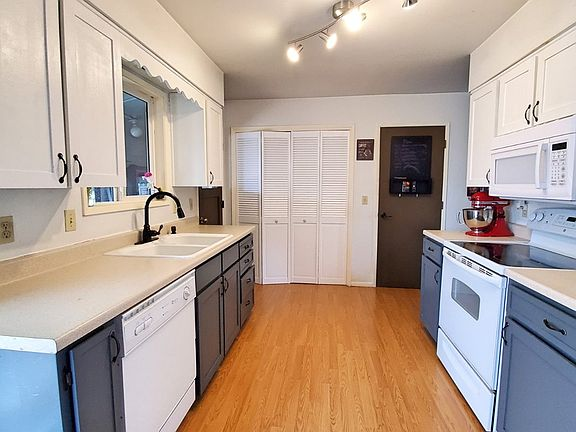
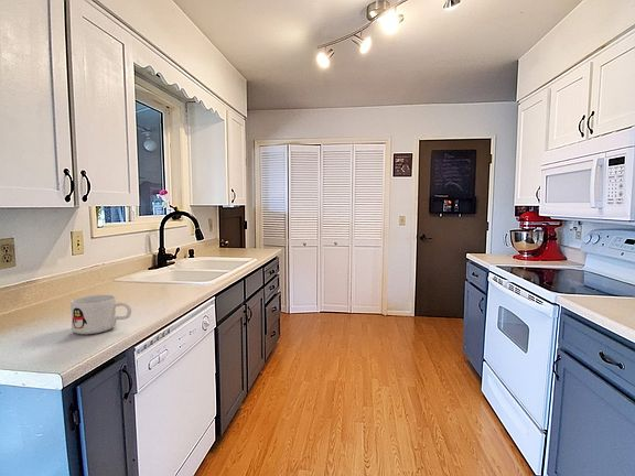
+ mug (101, 313)
